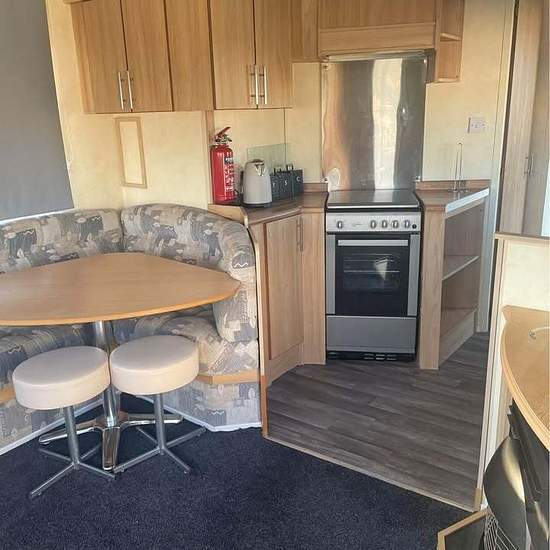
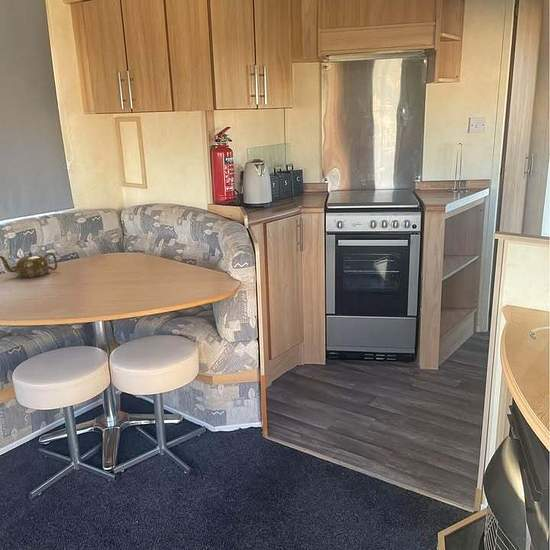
+ teapot (28, 263)
